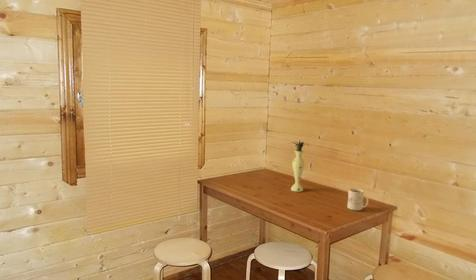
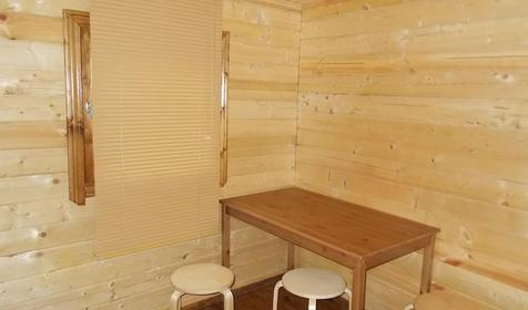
- mug (358, 200)
- vase (297, 165)
